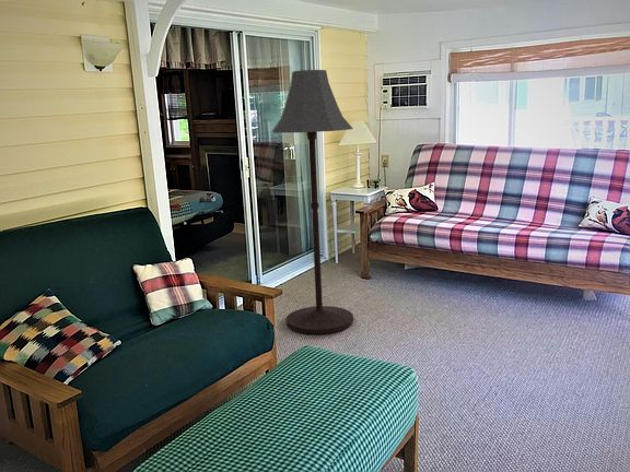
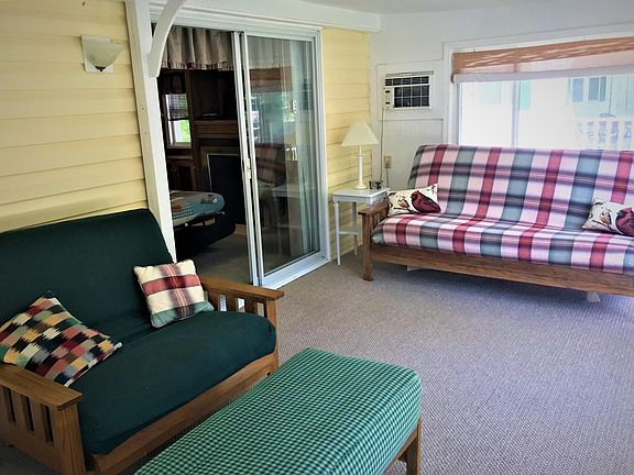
- floor lamp (314, 201)
